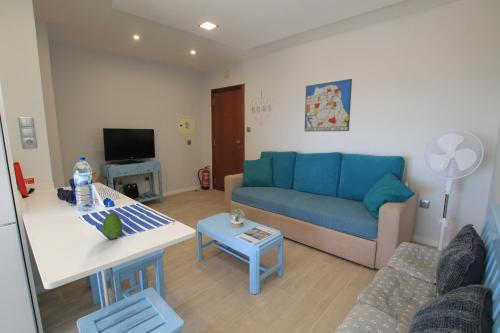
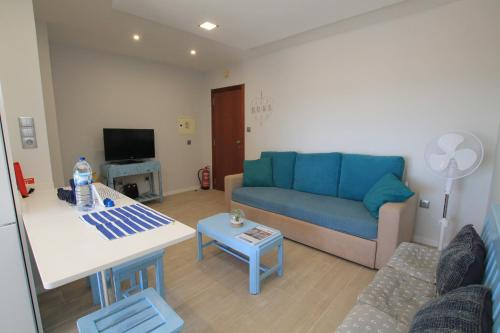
- fruit (112, 225)
- wall art (326, 107)
